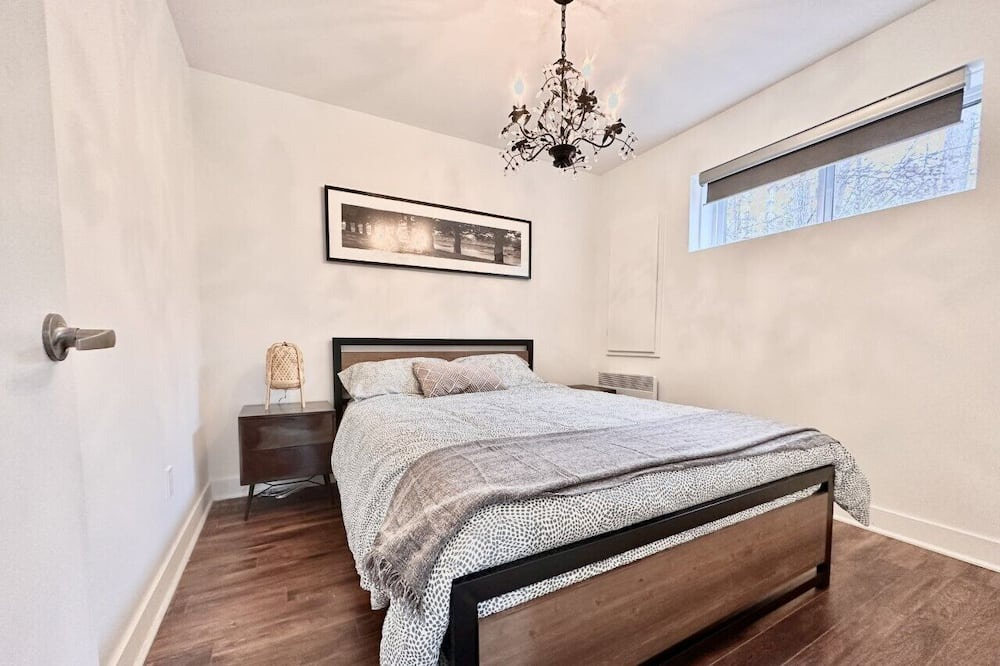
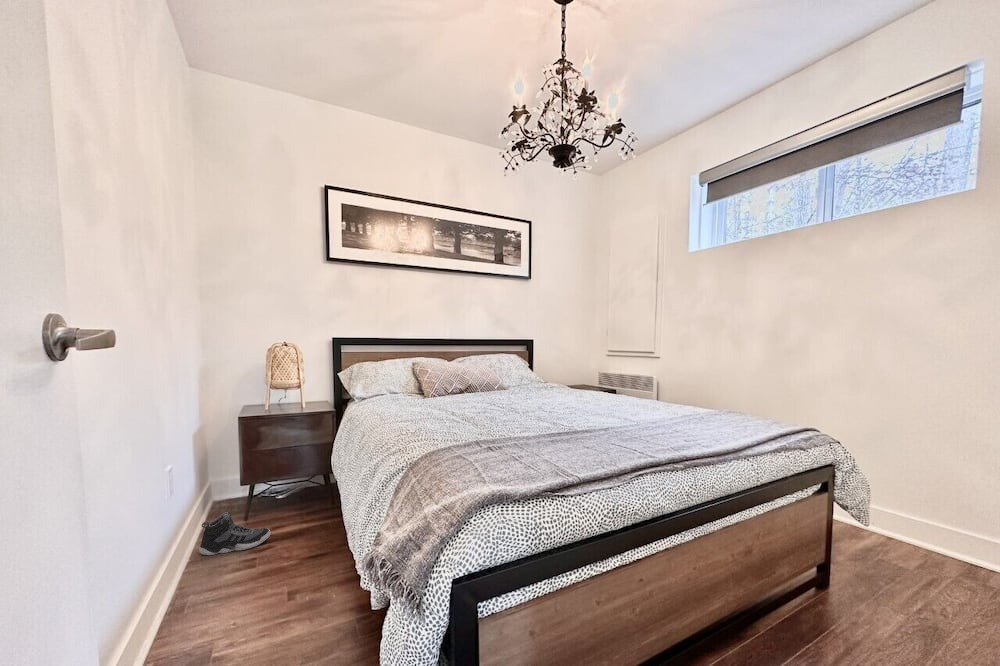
+ sneaker (235, 530)
